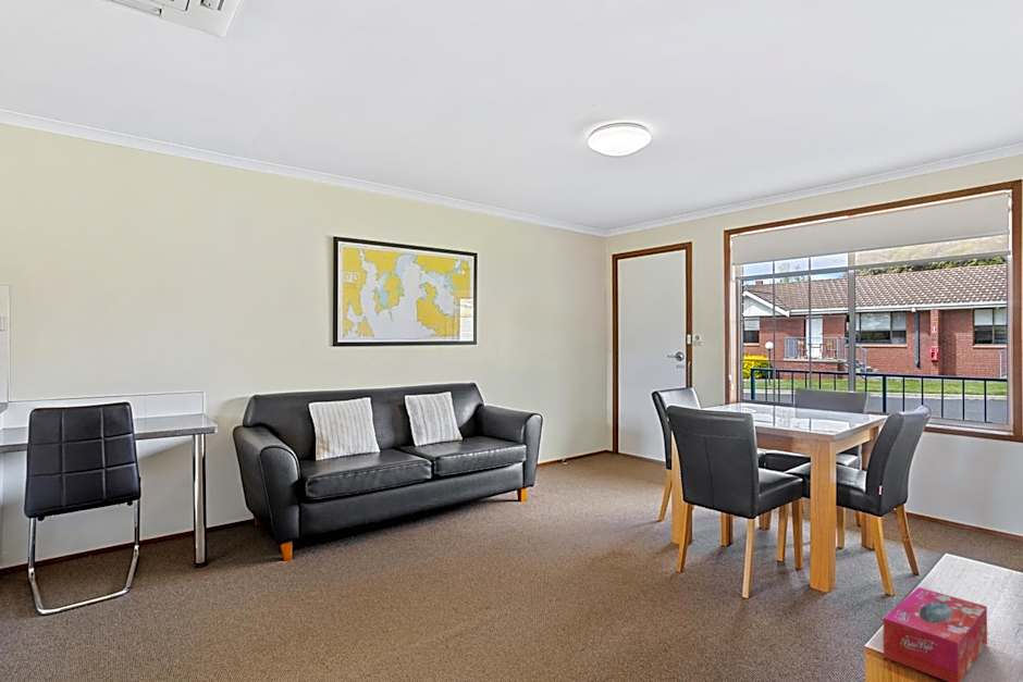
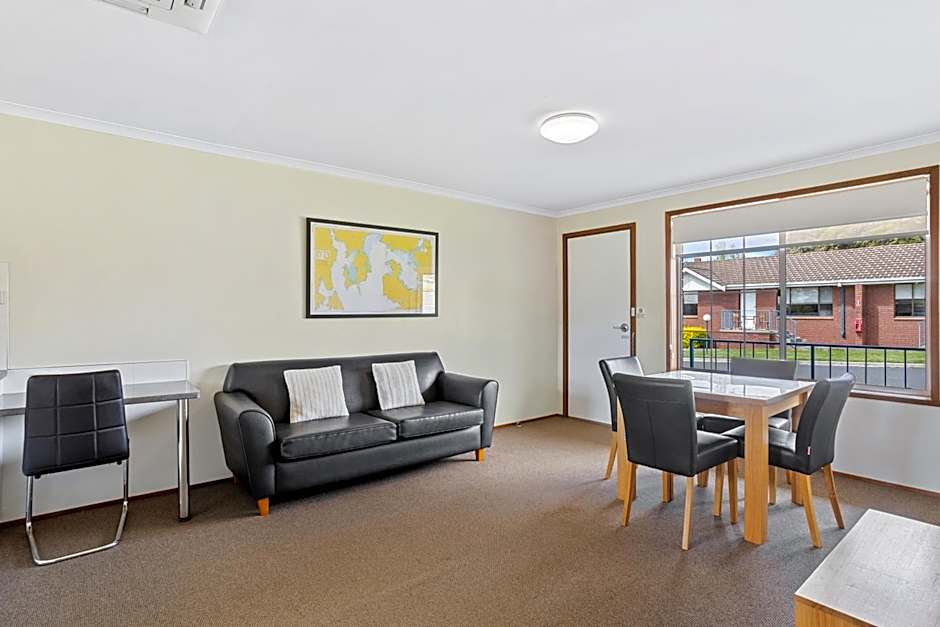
- tissue box (936, 631)
